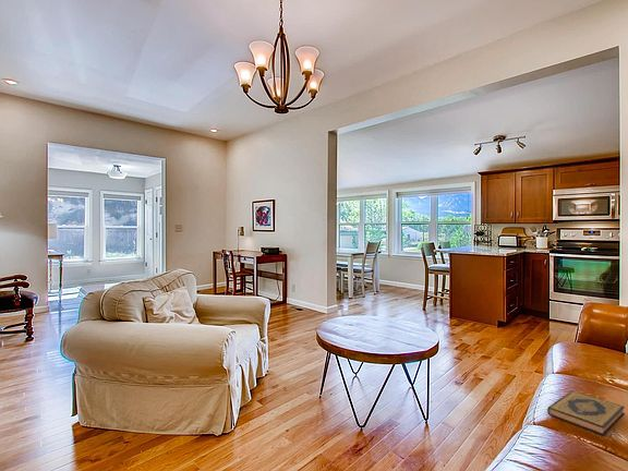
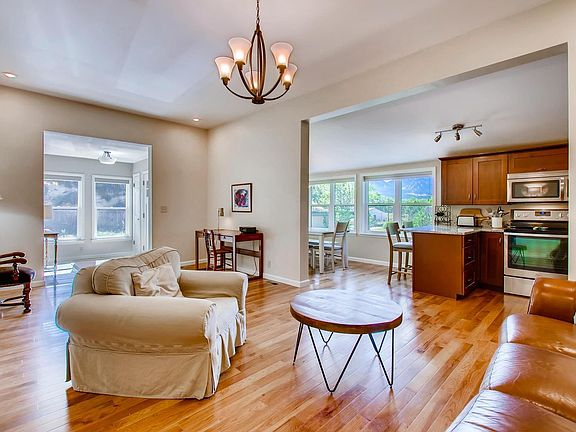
- hardback book (585, 410)
